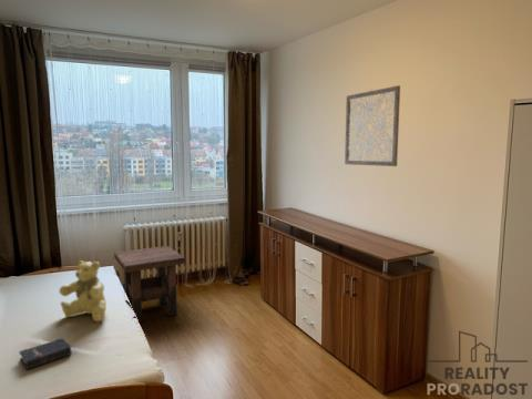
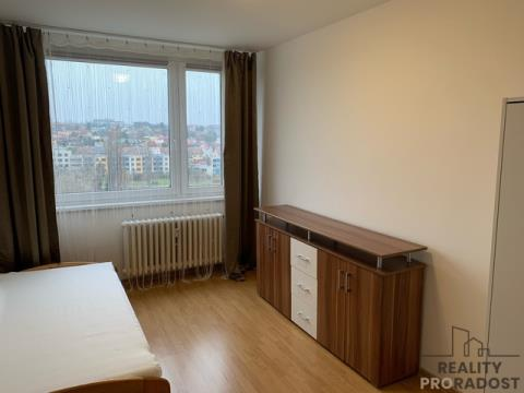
- hardback book (45, 352)
- wall art (372, 127)
- side table (150, 283)
- teddy bear (89, 289)
